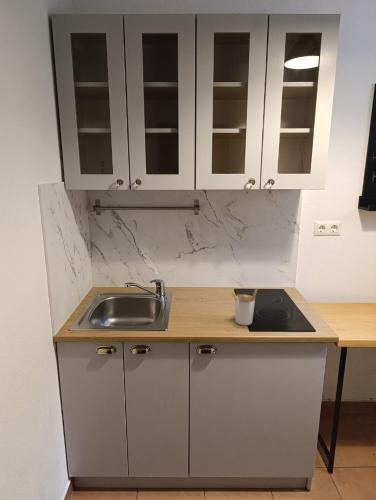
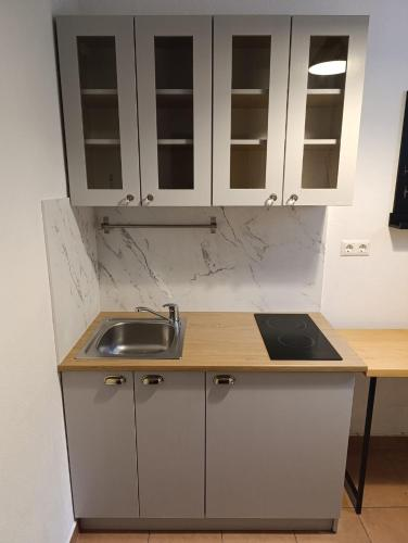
- utensil holder (244, 306)
